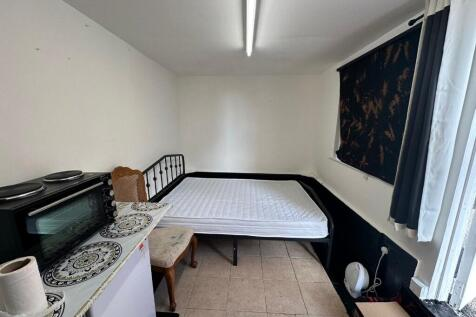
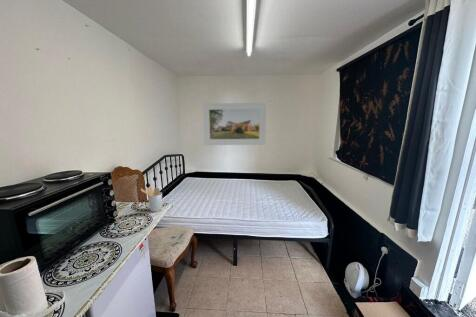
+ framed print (234, 124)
+ utensil holder (151, 198)
